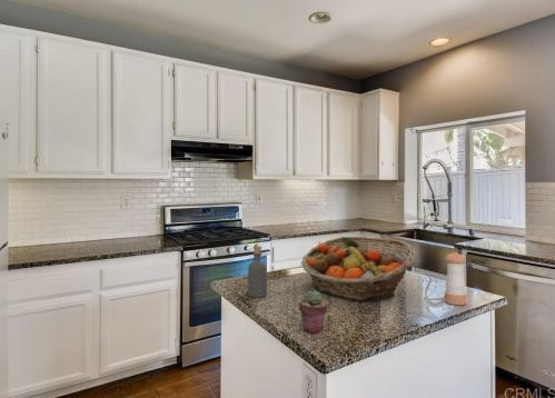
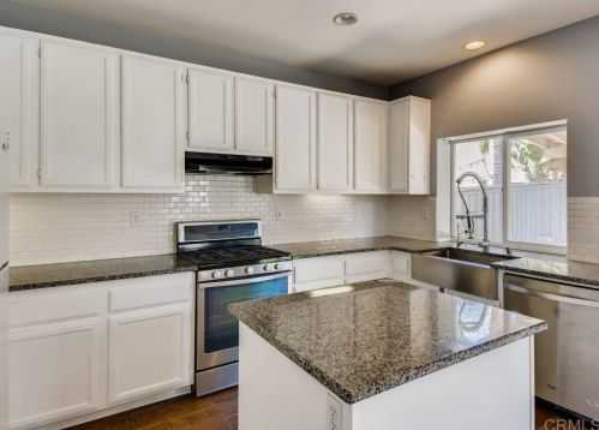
- bottle (257, 270)
- potted succulent (313, 309)
- fruit basket (355, 265)
- pepper shaker (455, 277)
